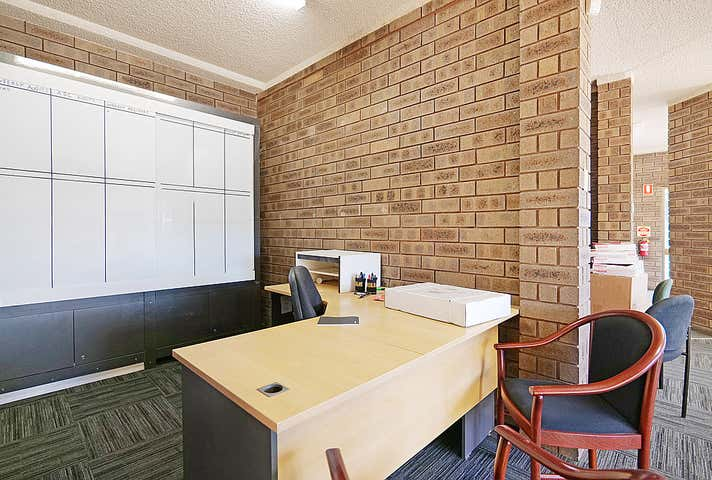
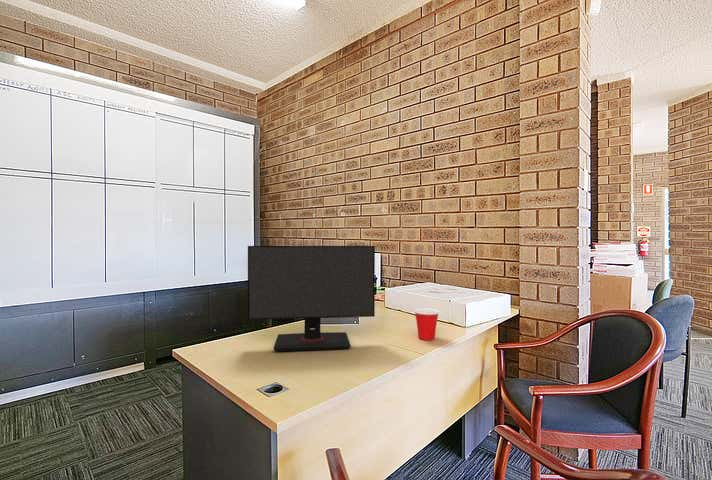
+ computer monitor (312, 294)
+ cup (426, 324)
